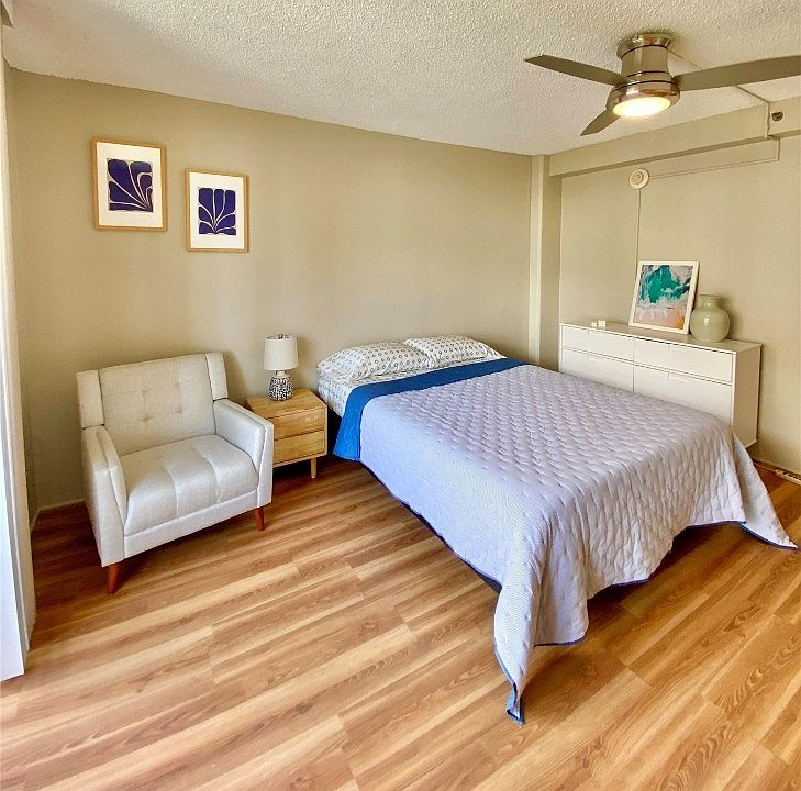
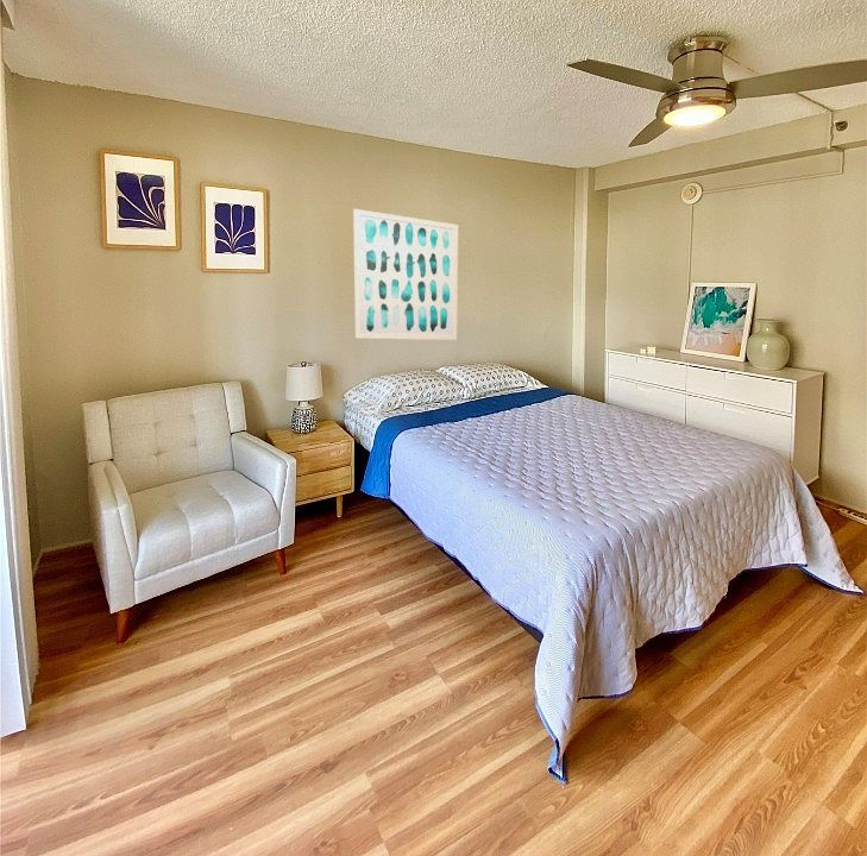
+ wall art (408, 278)
